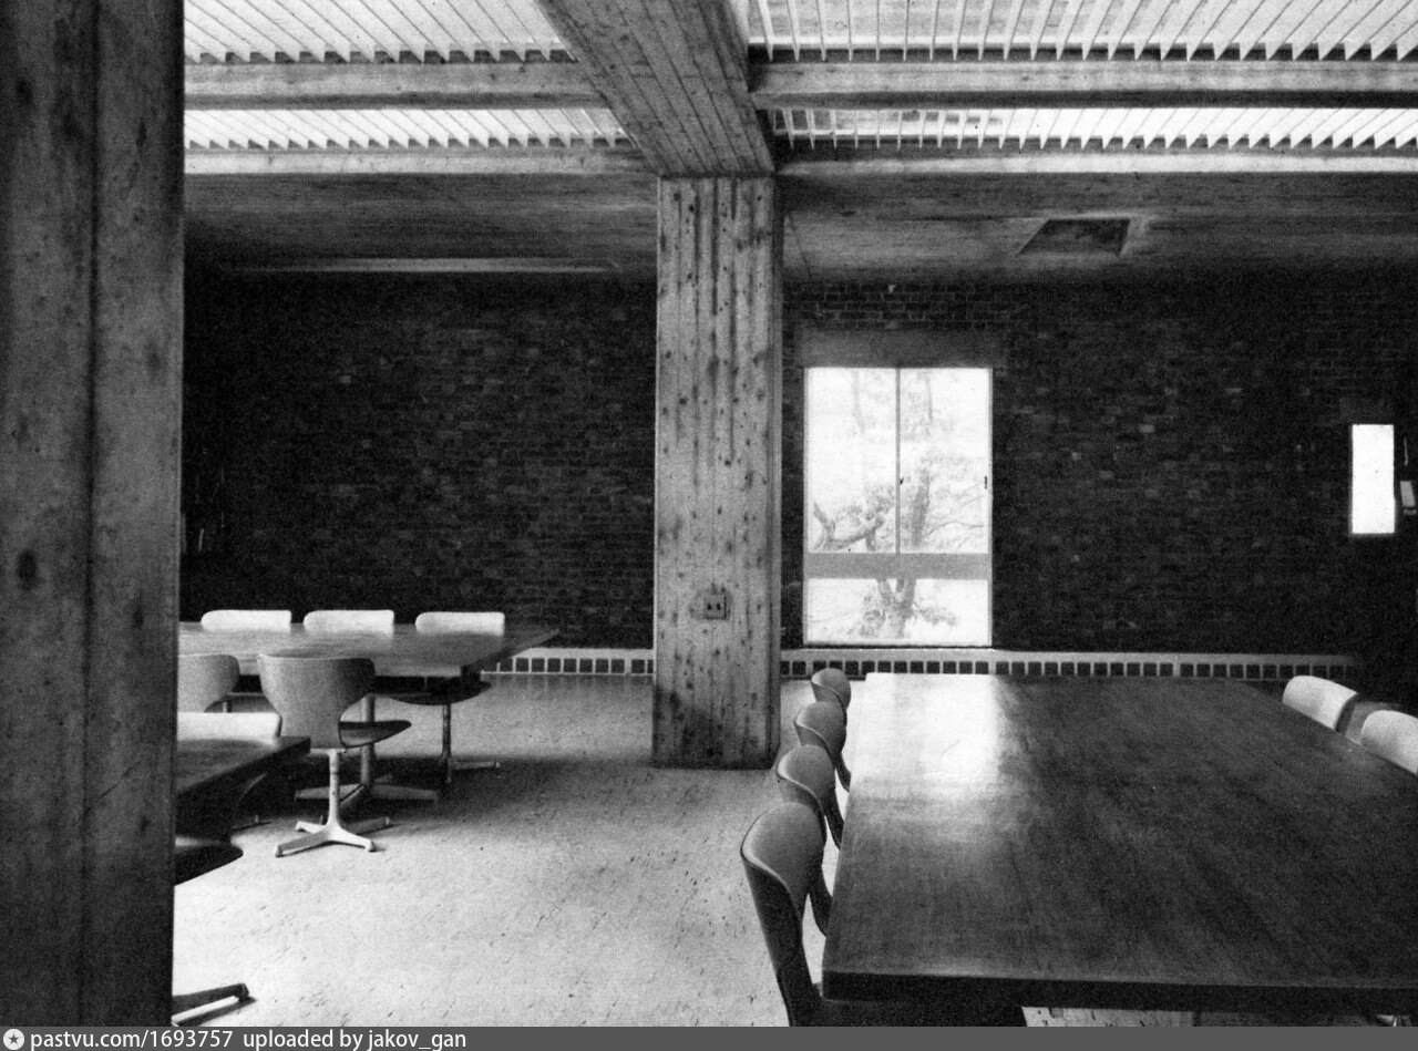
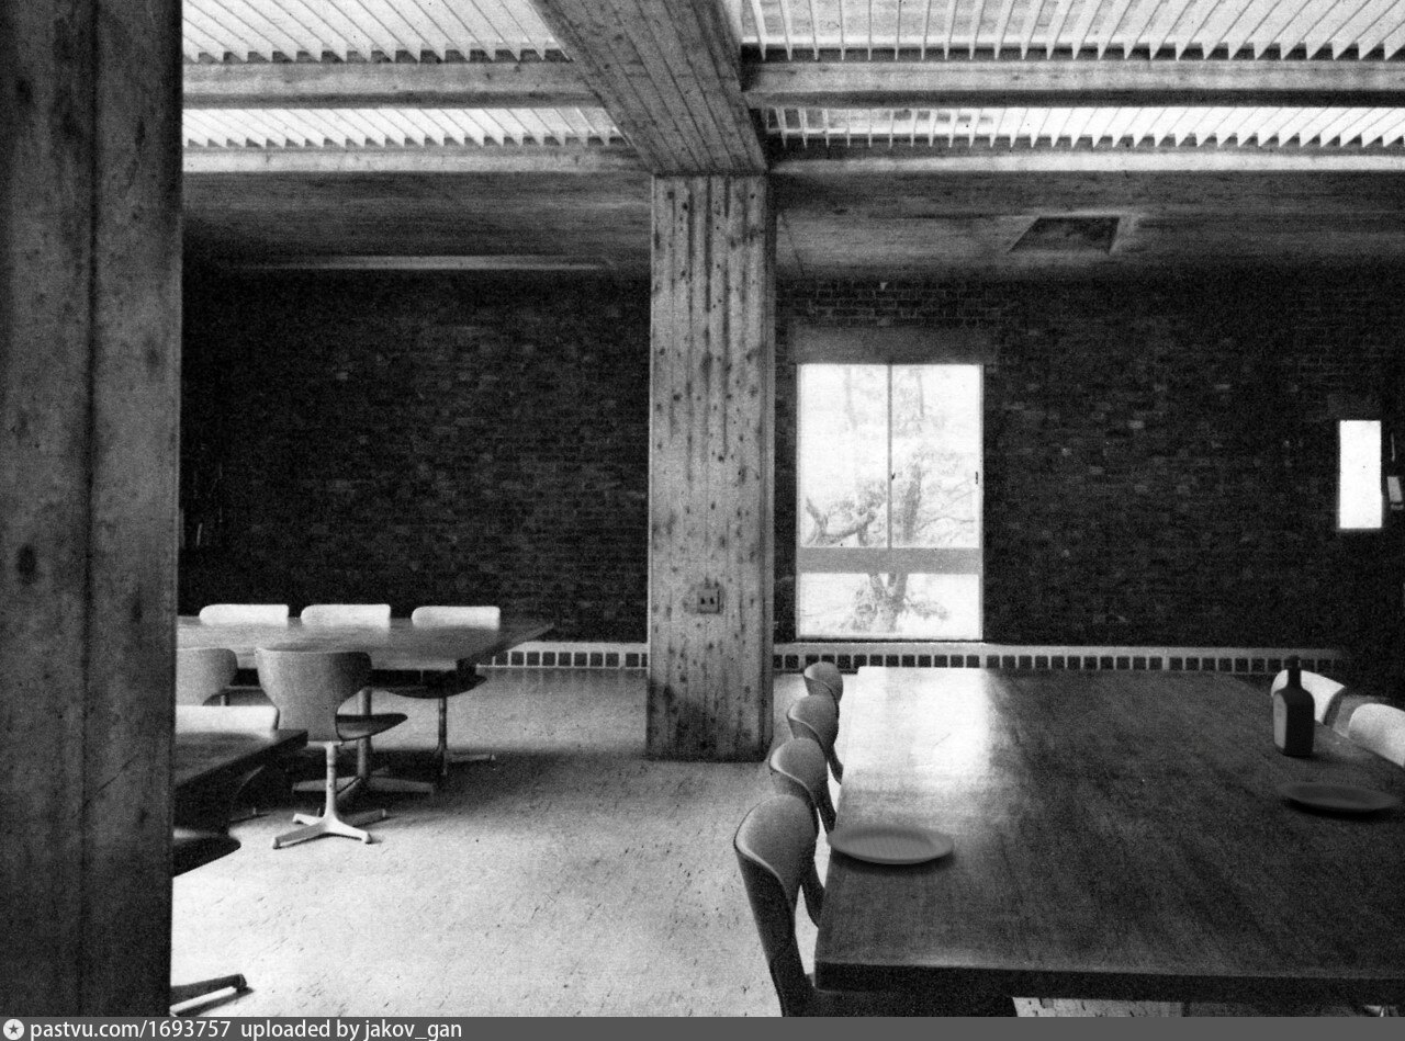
+ bottle (1293, 703)
+ plate (889, 846)
+ plate (1336, 800)
